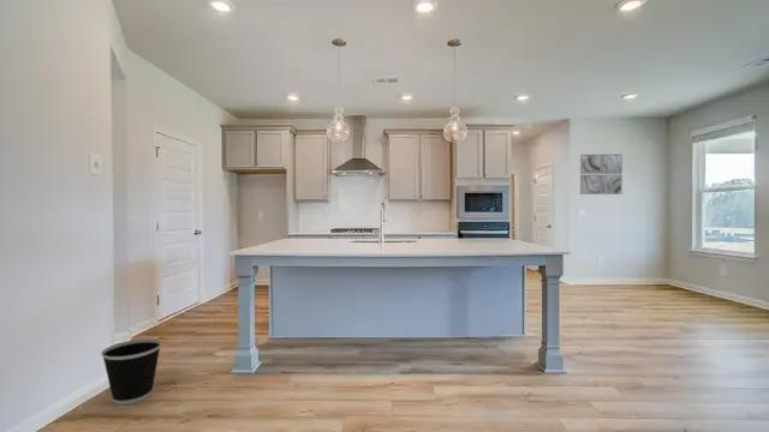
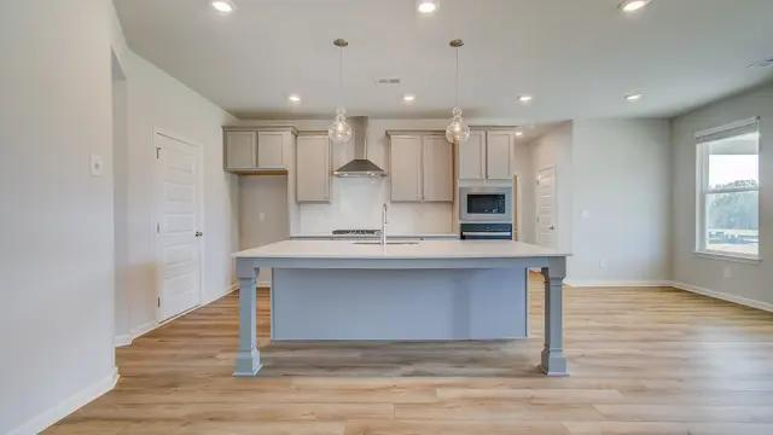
- wall art (601, 173)
- wastebasket (132, 371)
